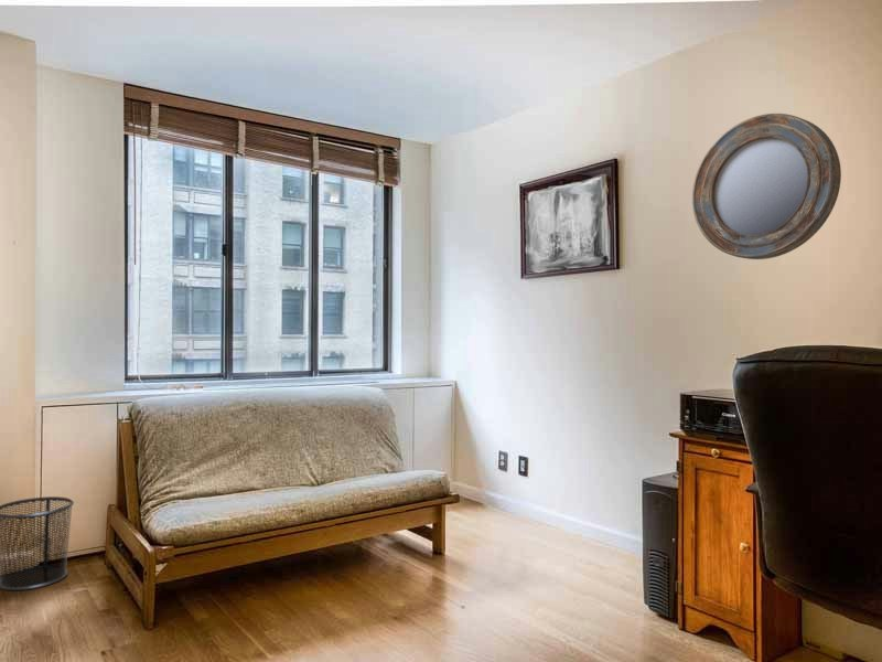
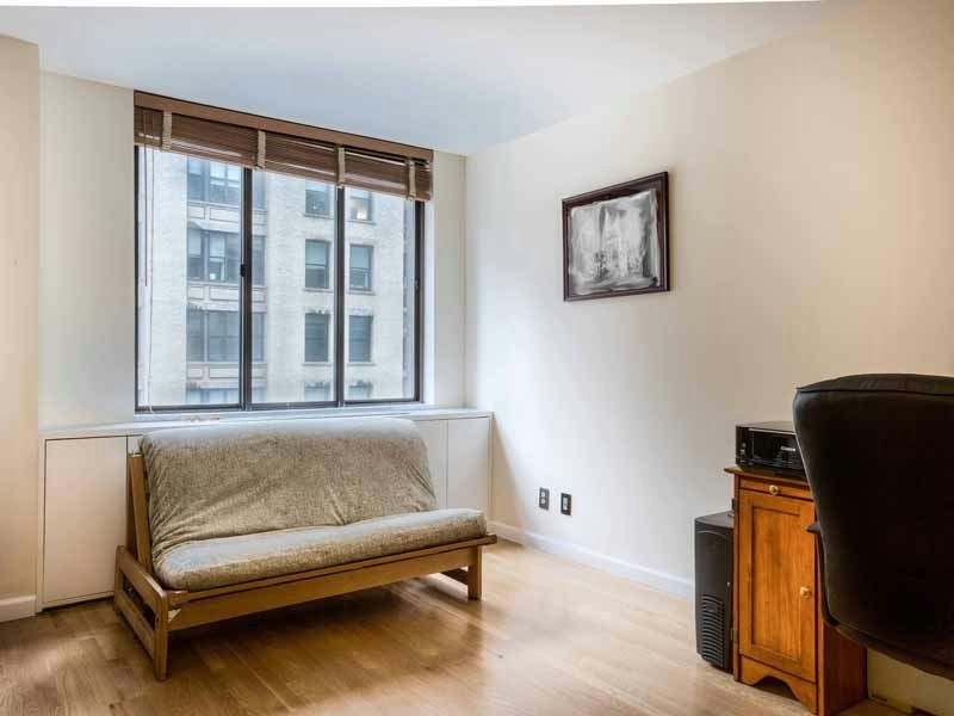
- waste bin (33, 542)
- home mirror (760, 188)
